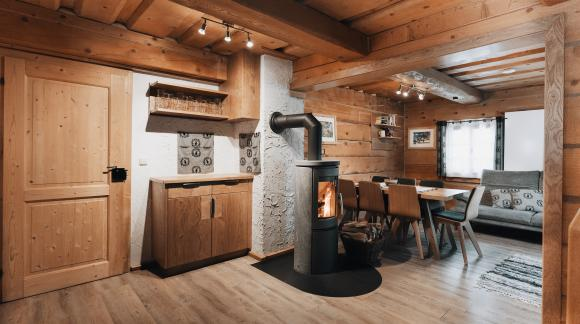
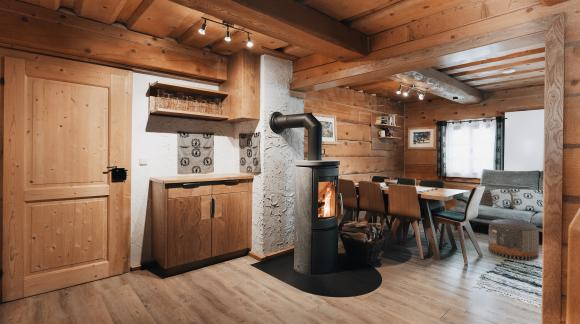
+ pouf (512, 236)
